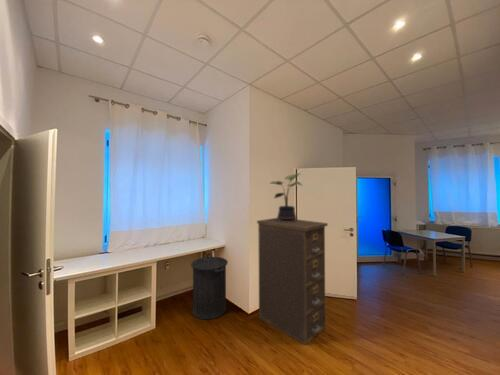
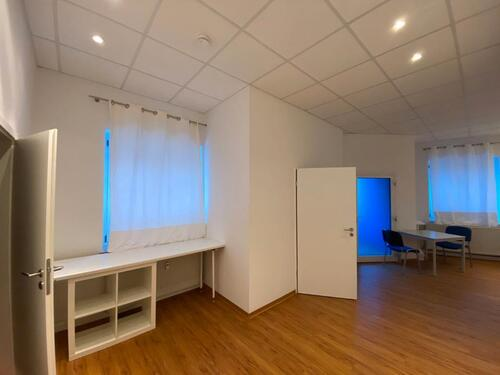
- filing cabinet (291, 272)
- trash can (209, 281)
- potted plant (287, 196)
